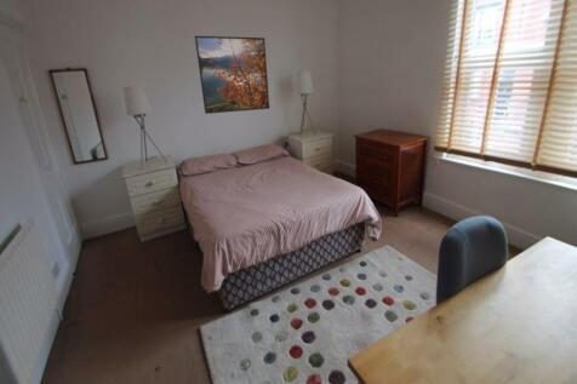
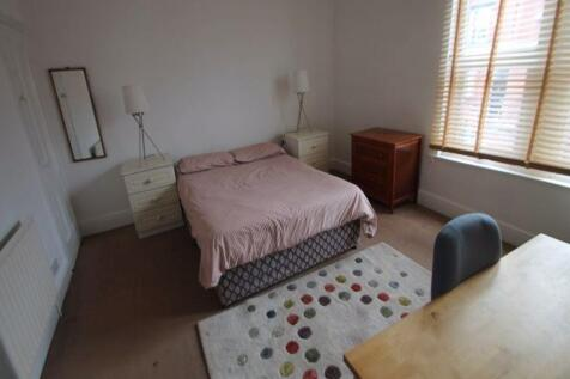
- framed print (235, 75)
